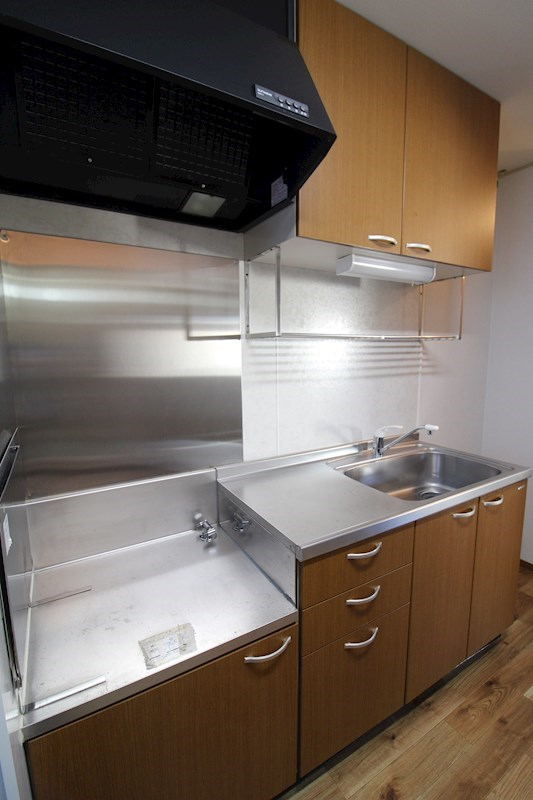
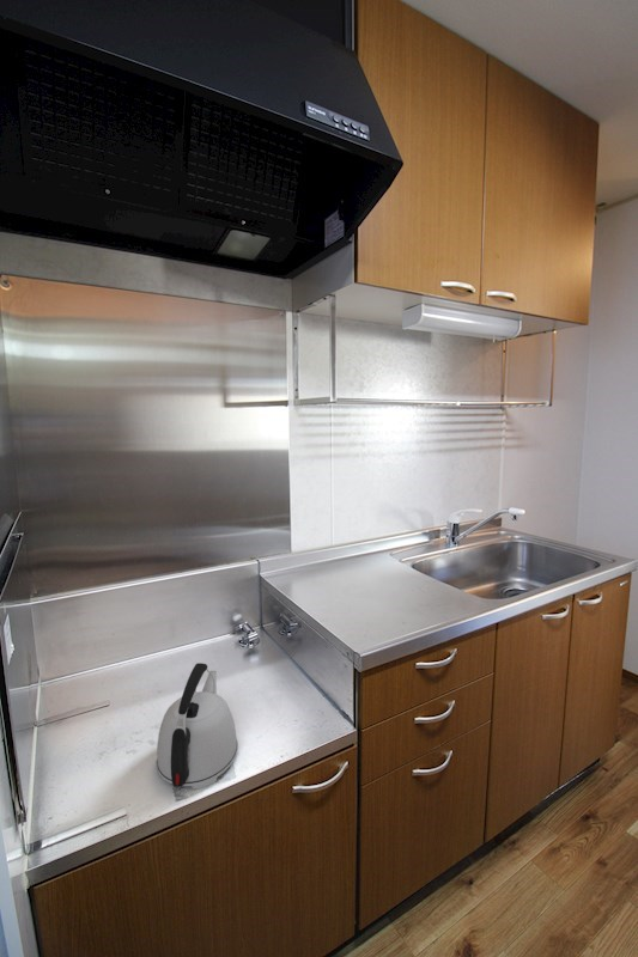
+ kettle (196, 713)
